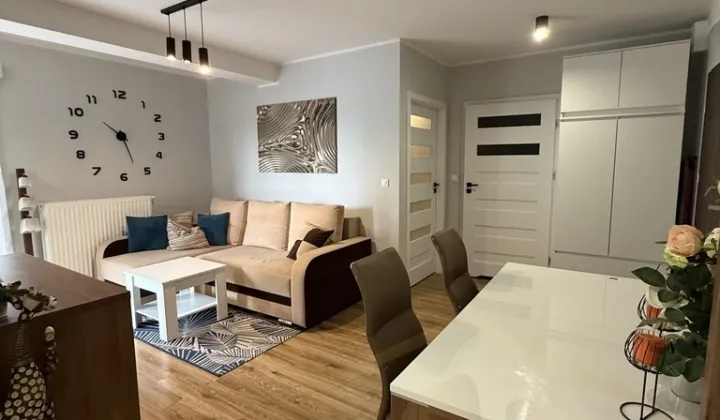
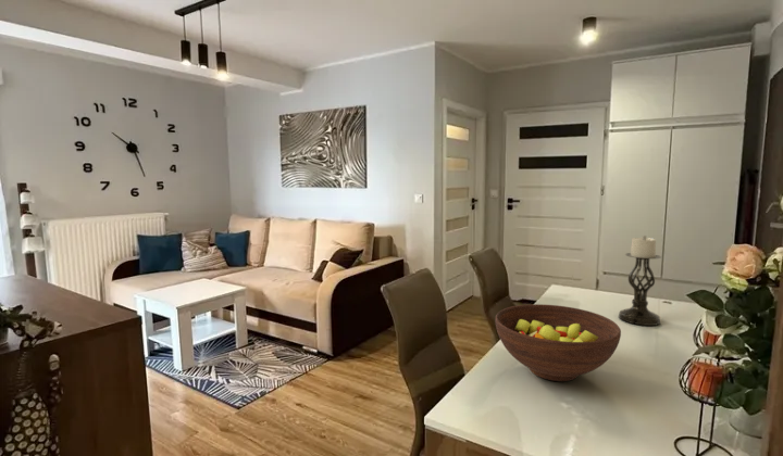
+ fruit bowl (554, 346)
+ candle holder (642, 278)
